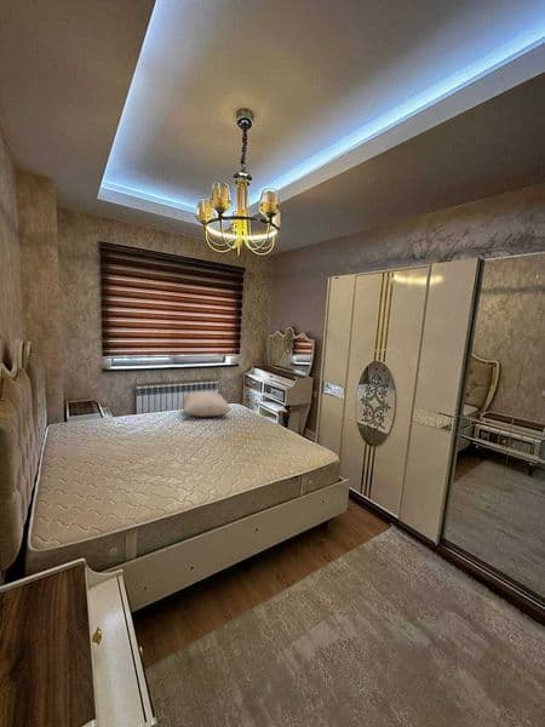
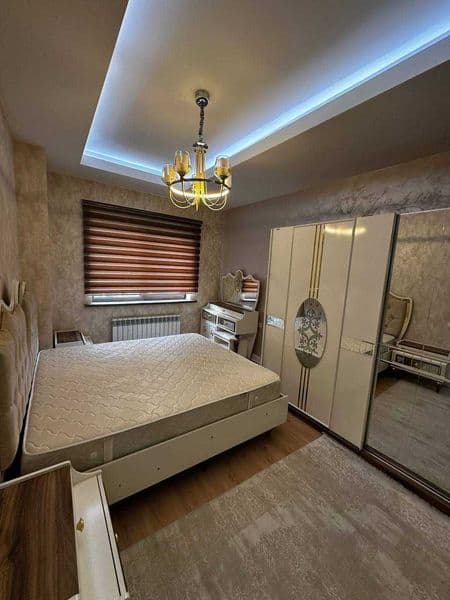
- pillow (205, 402)
